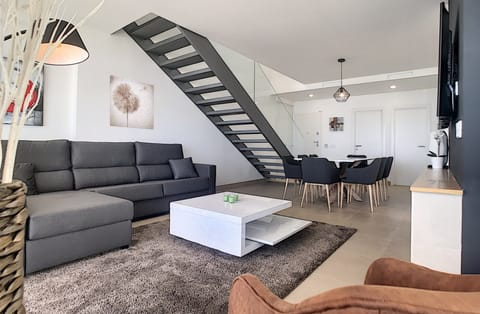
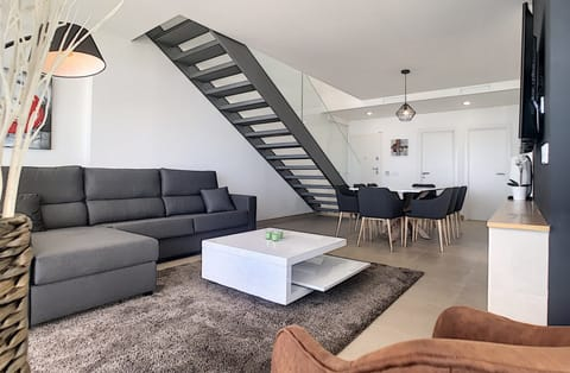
- wall art (133, 104)
